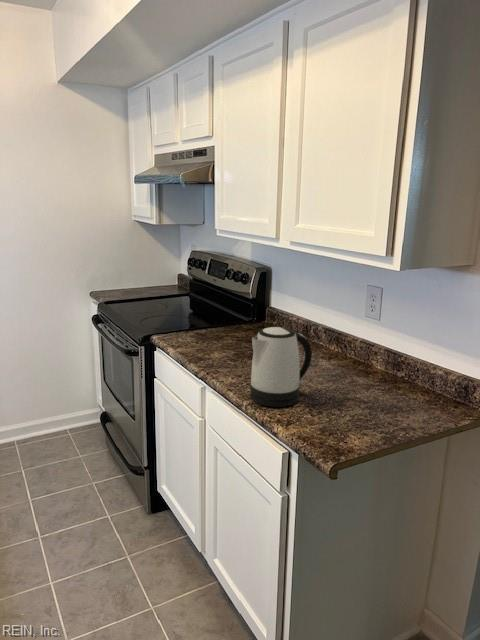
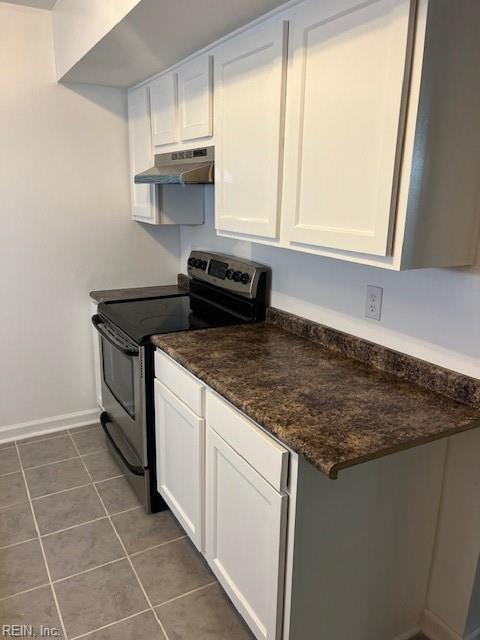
- kettle (281, 362)
